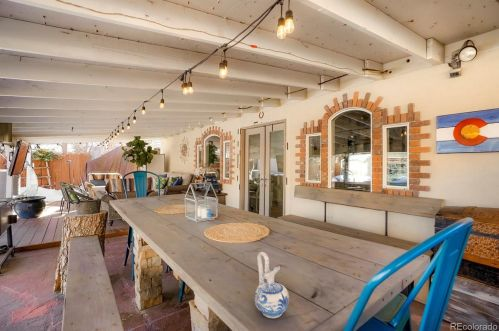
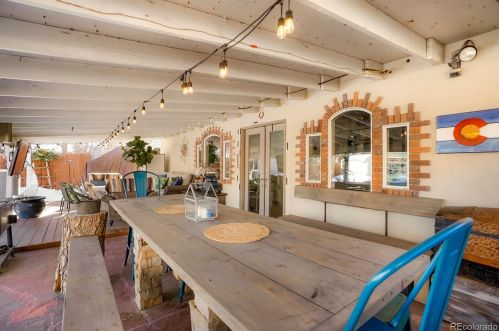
- ceramic pitcher (271, 283)
